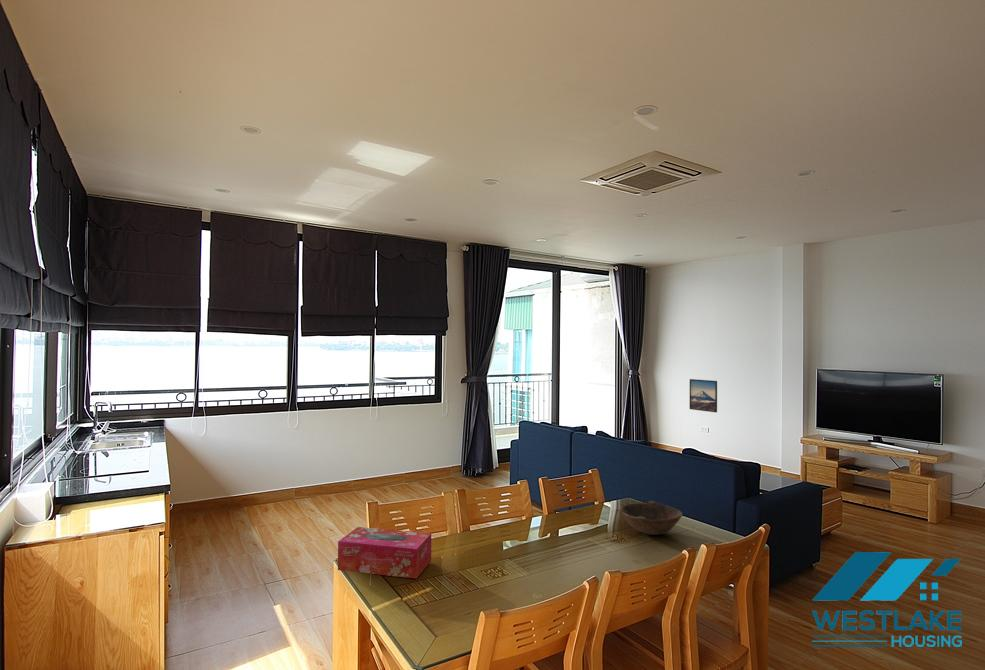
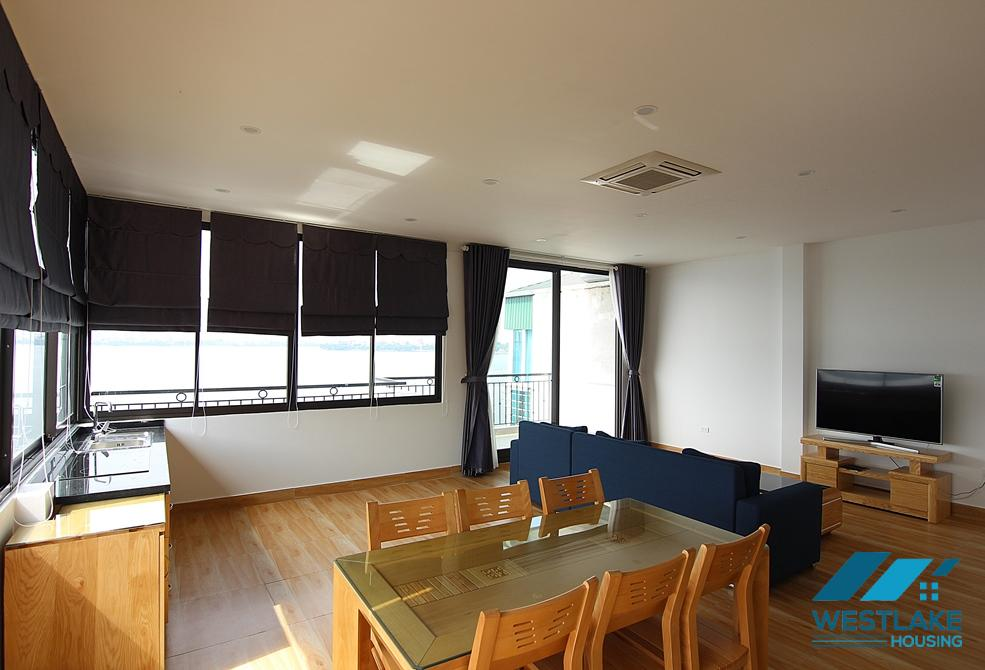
- bowl (650, 520)
- tissue box (385, 551)
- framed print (703, 395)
